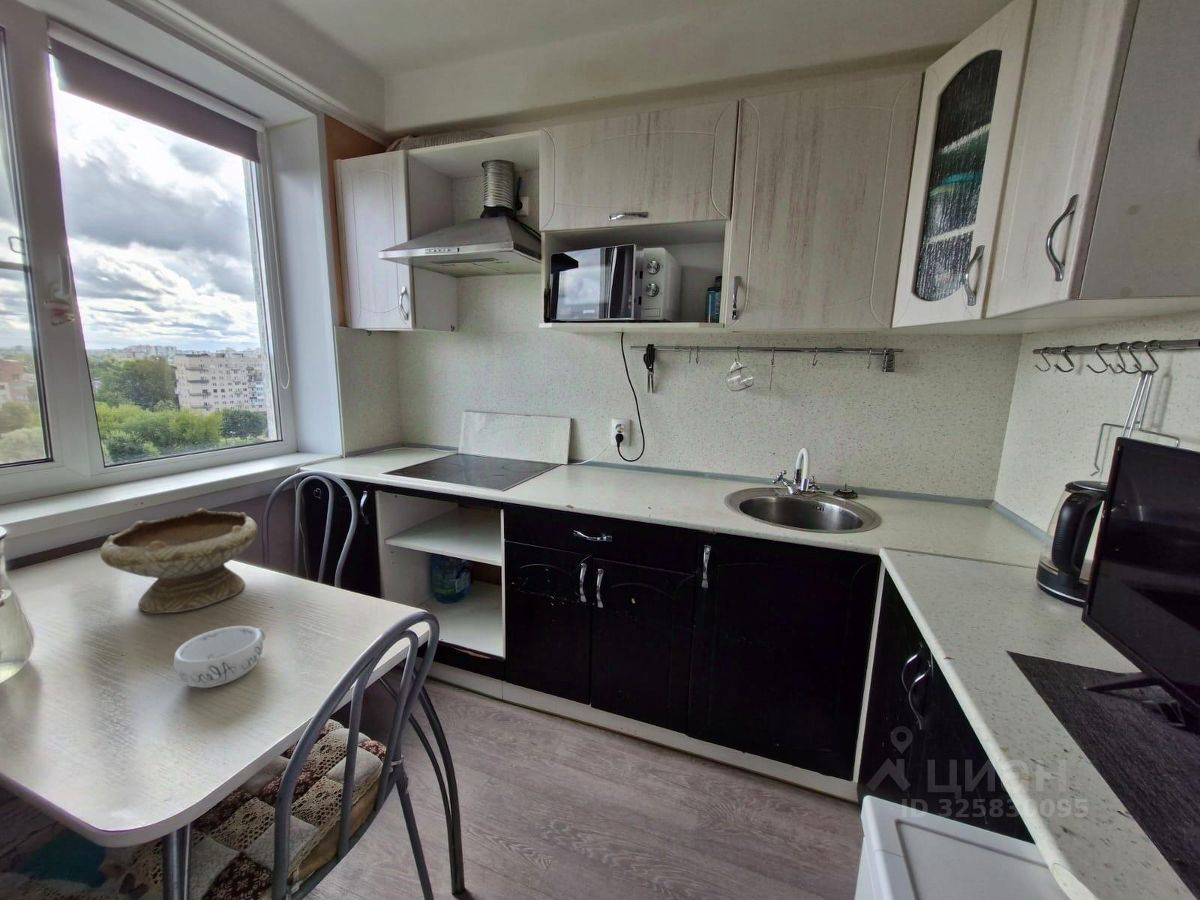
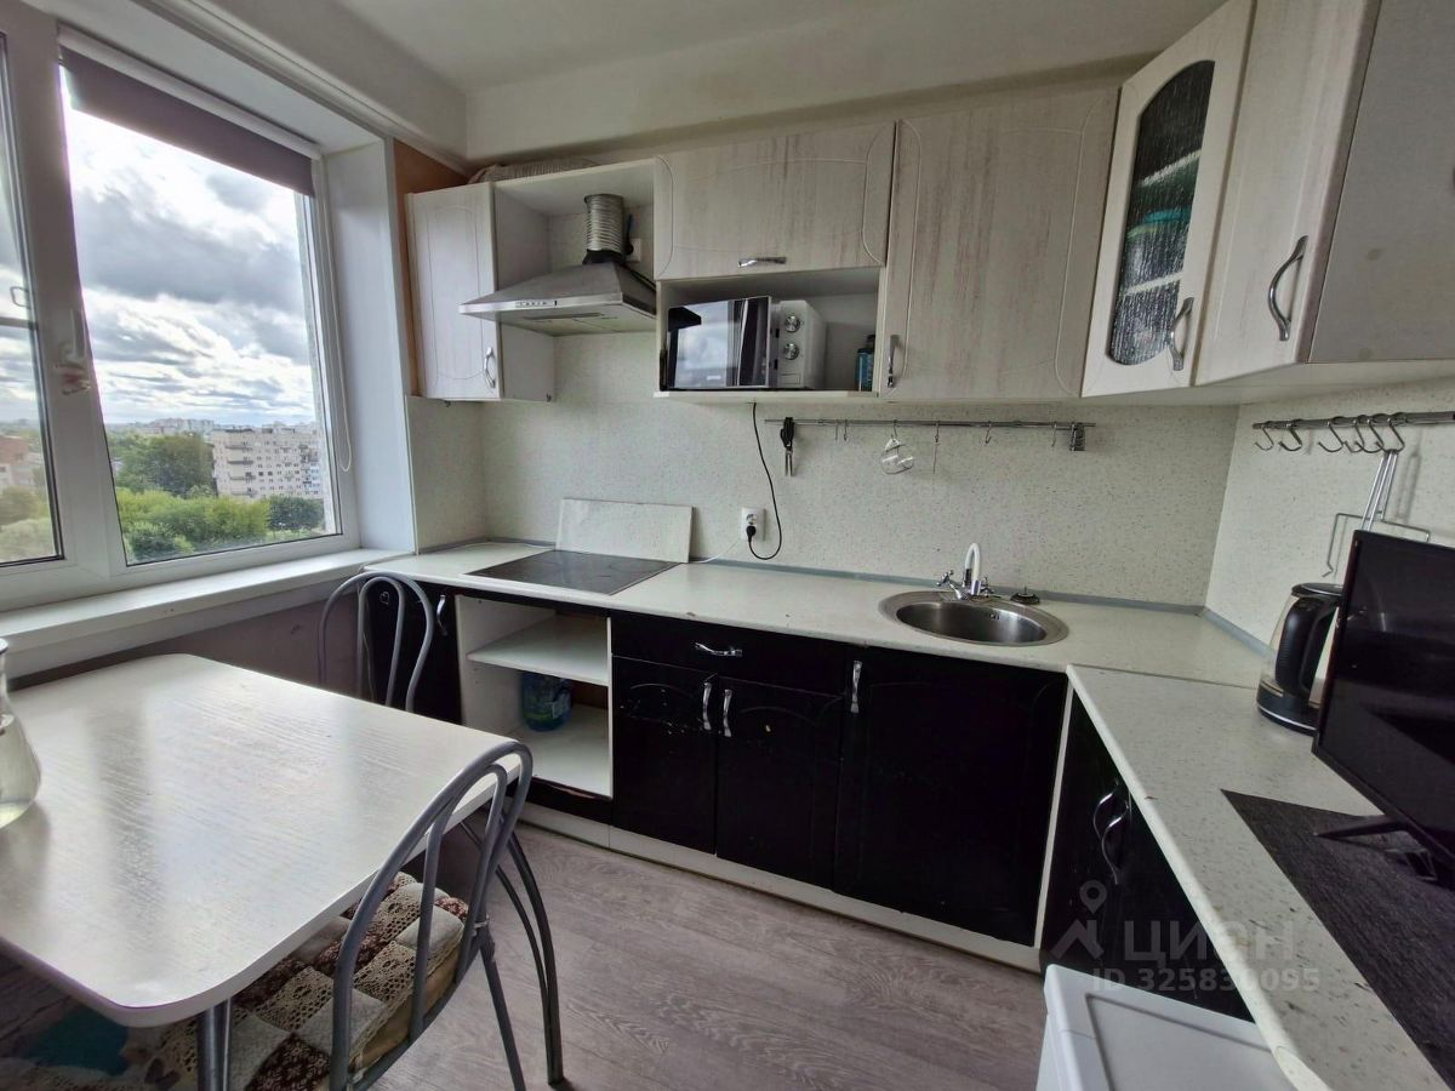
- bowl (188, 558)
- decorative bowl (226, 654)
